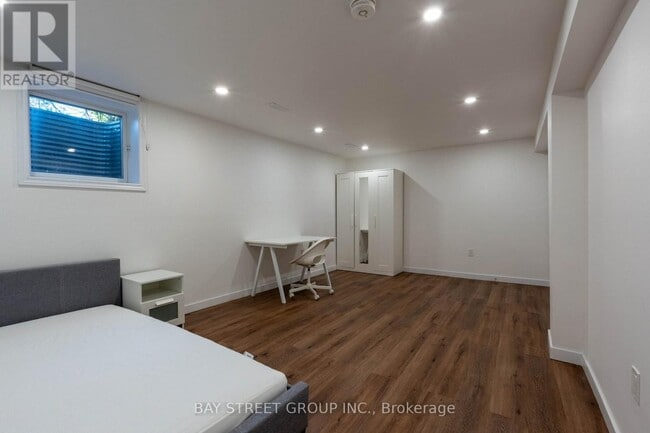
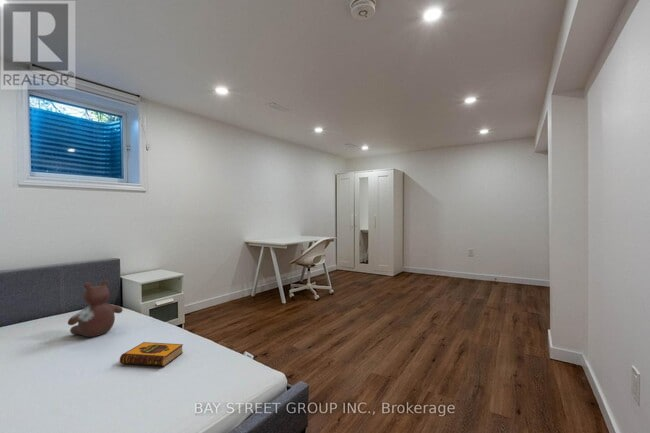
+ stuffed bear (93, 307)
+ hardback book (152, 354)
